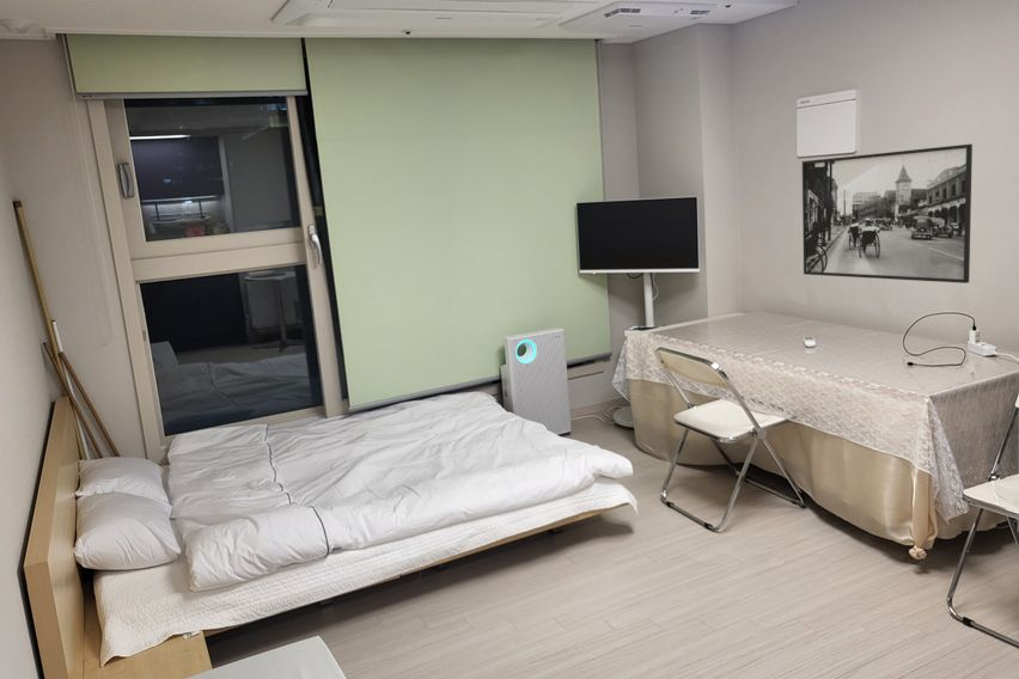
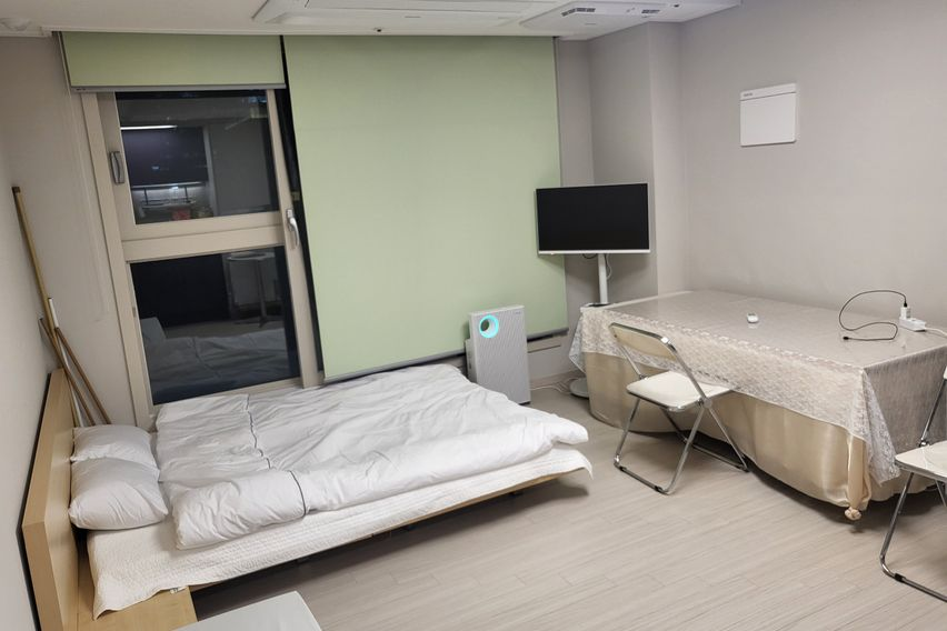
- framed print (878, 216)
